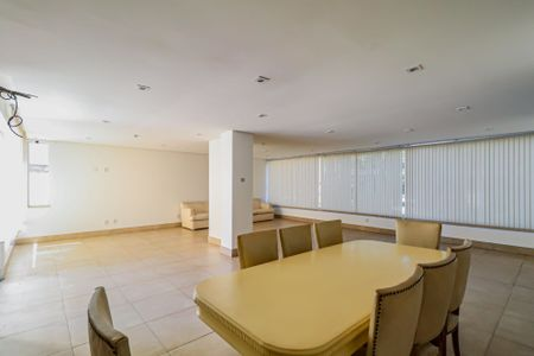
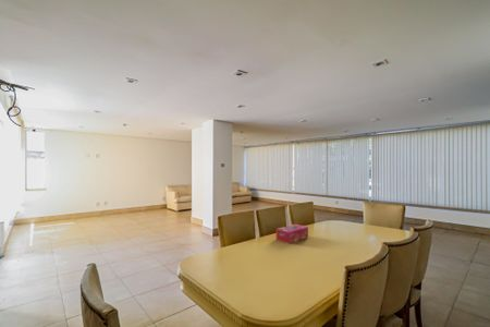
+ tissue box (292, 232)
